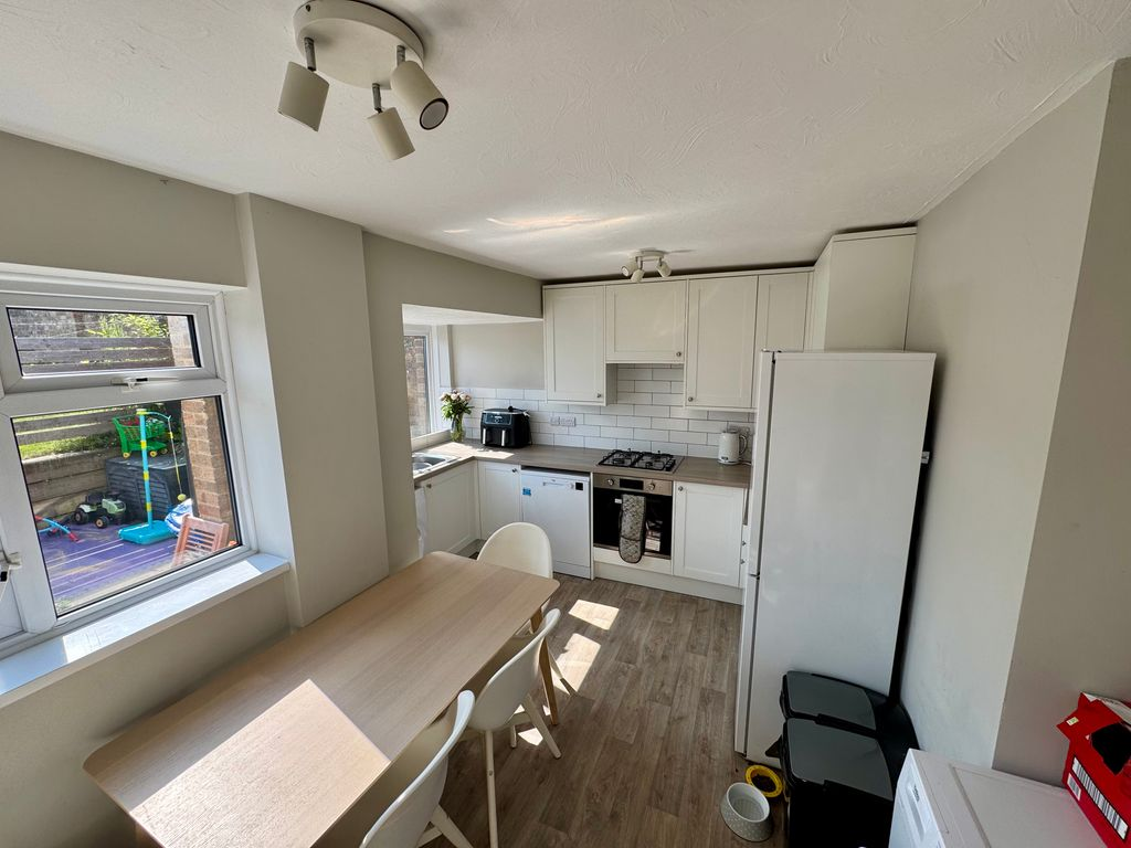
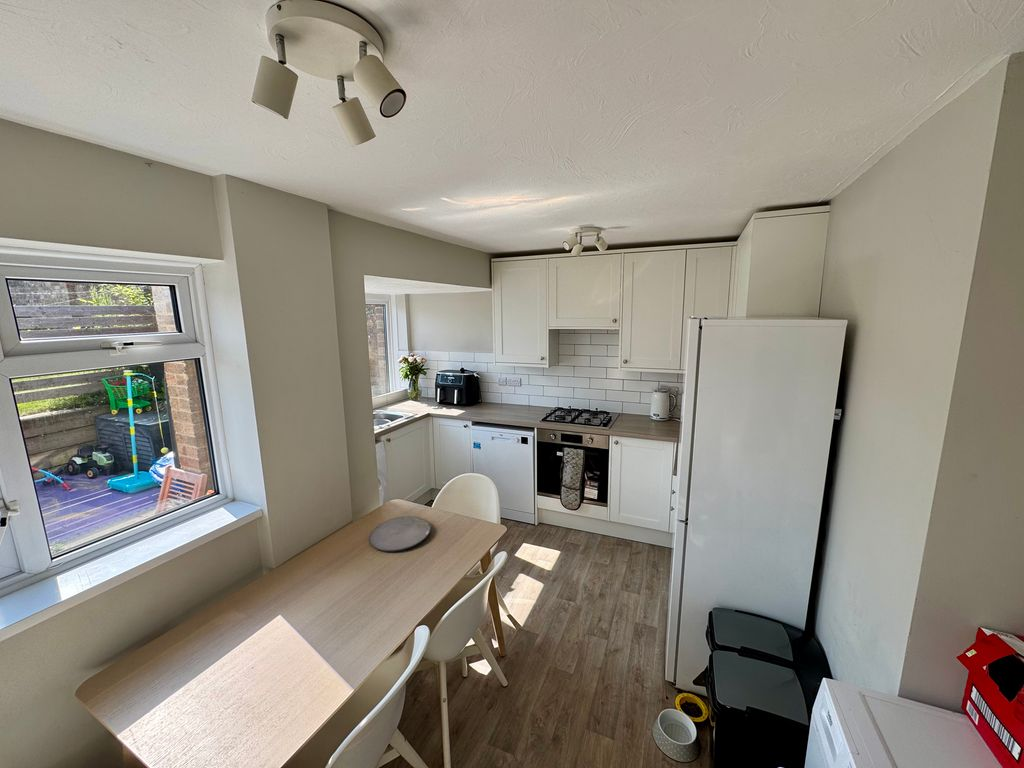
+ plate (400, 532)
